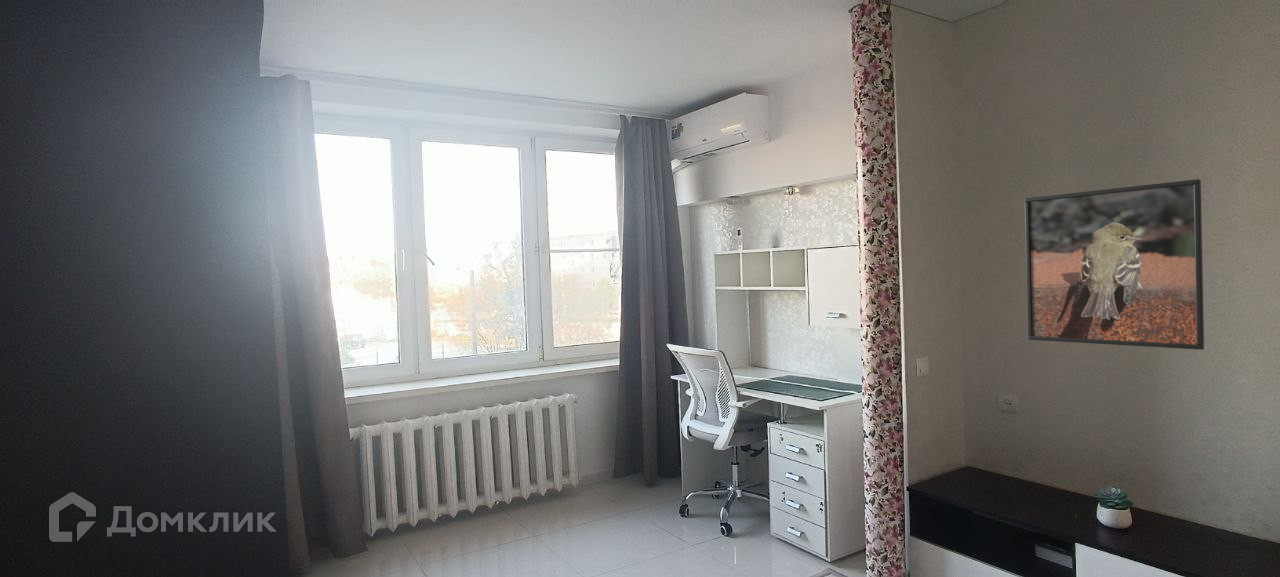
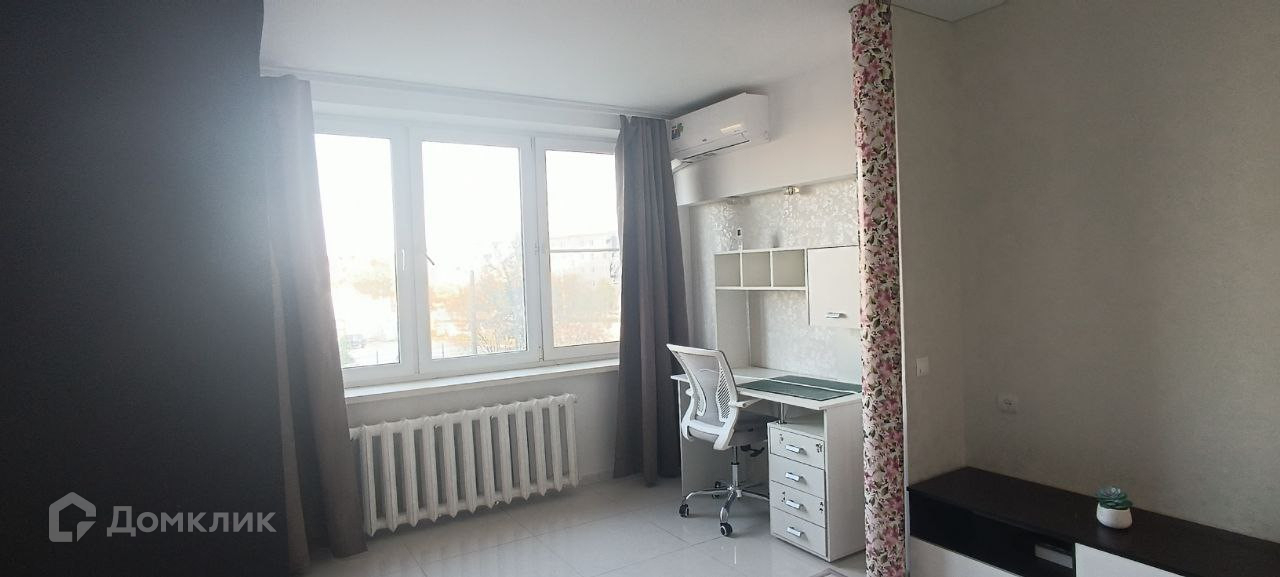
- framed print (1106, 267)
